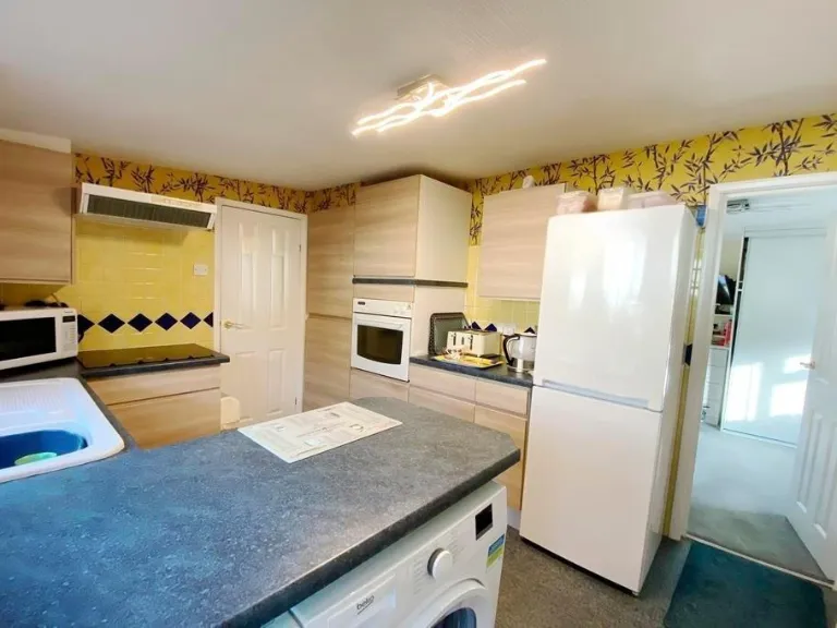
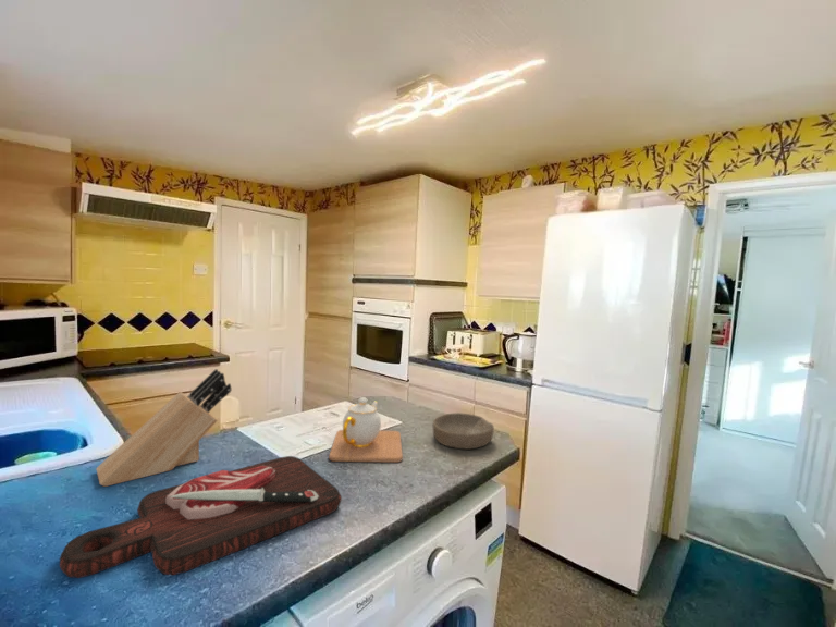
+ teapot (368, 422)
+ bowl (463, 430)
+ cutting board (214, 503)
+ knife block (169, 419)
